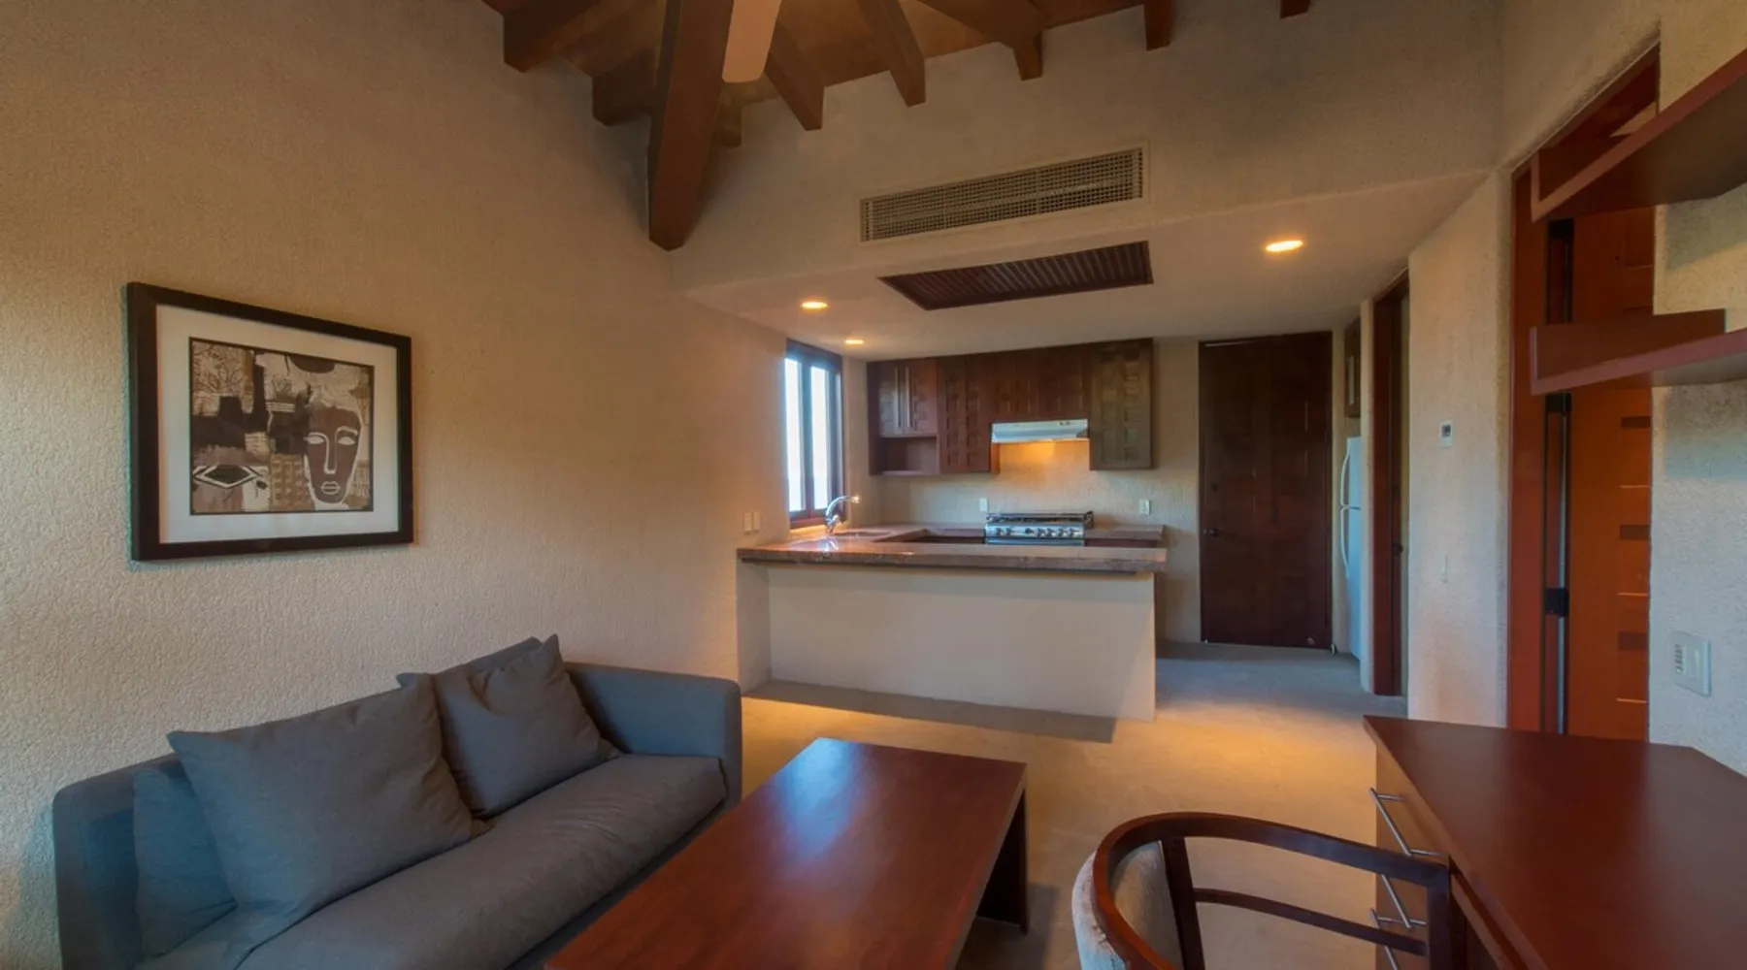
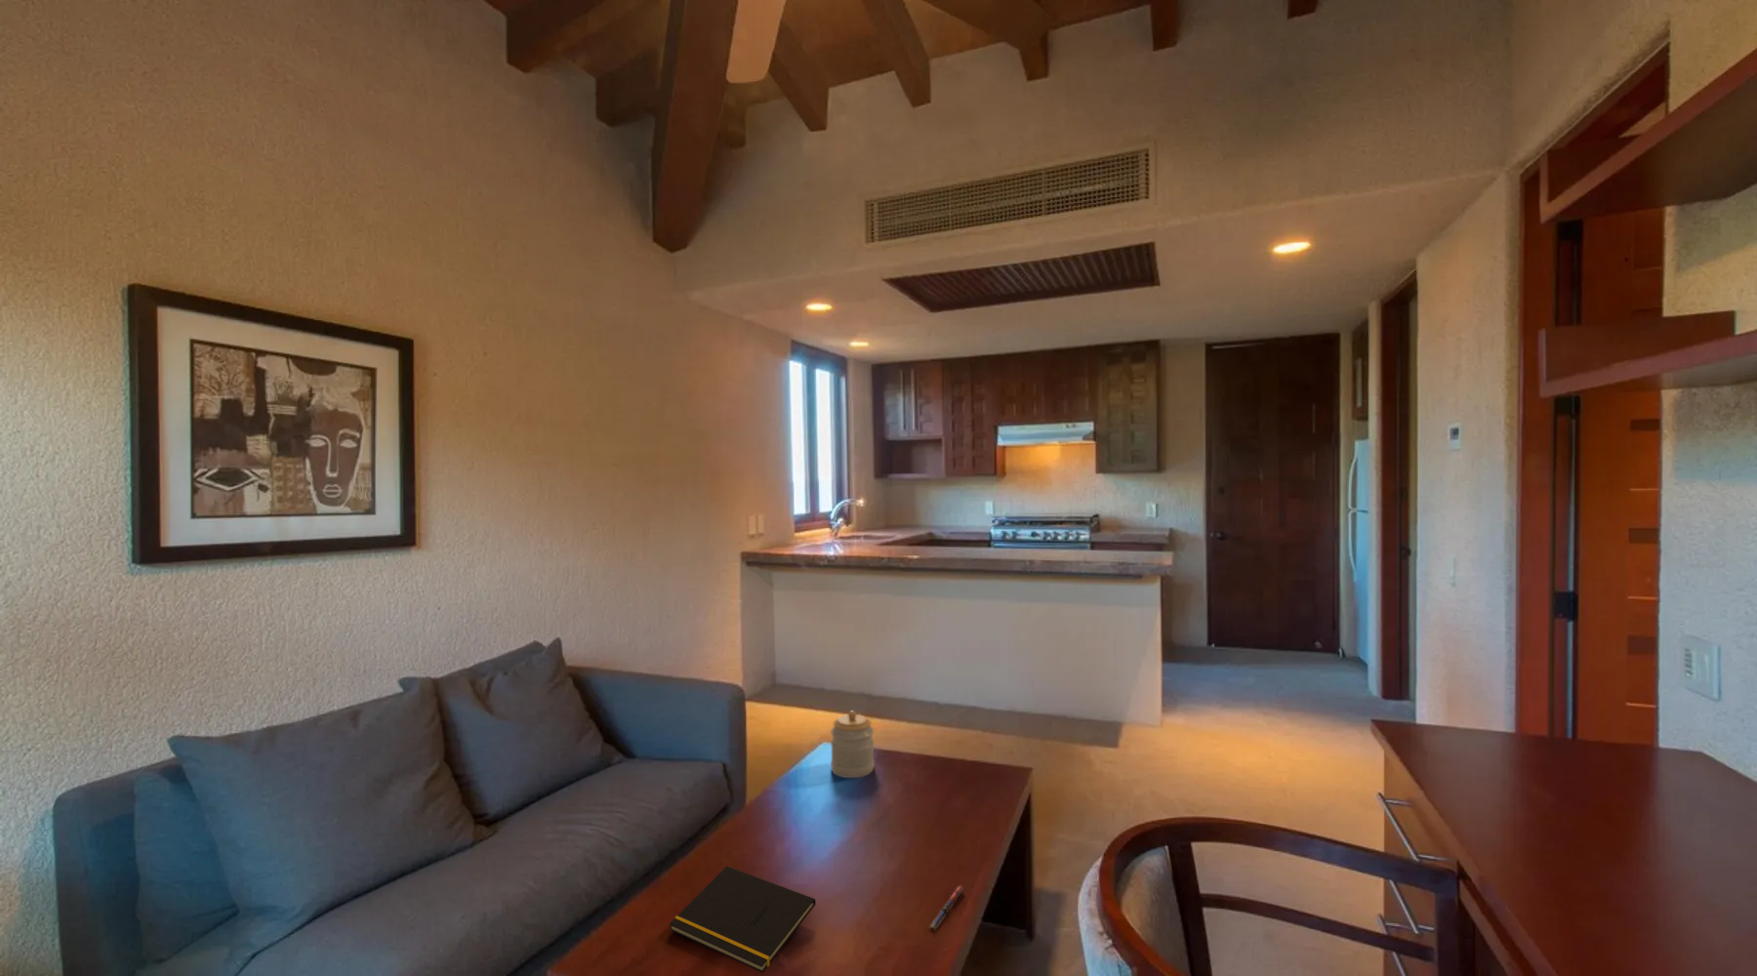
+ notepad (743, 913)
+ pen (947, 906)
+ jar (852, 739)
